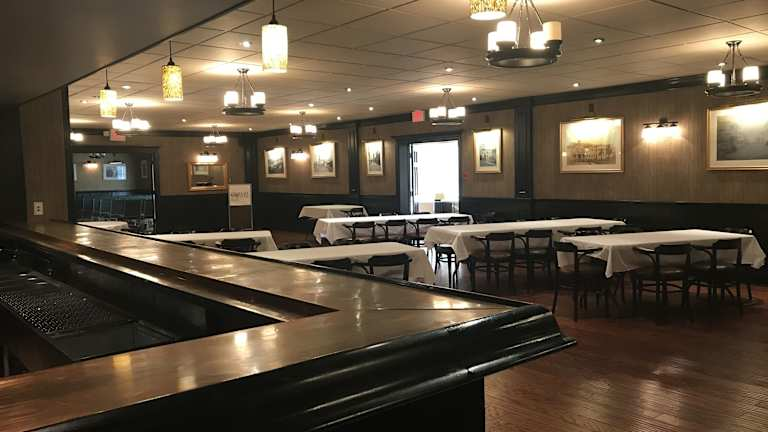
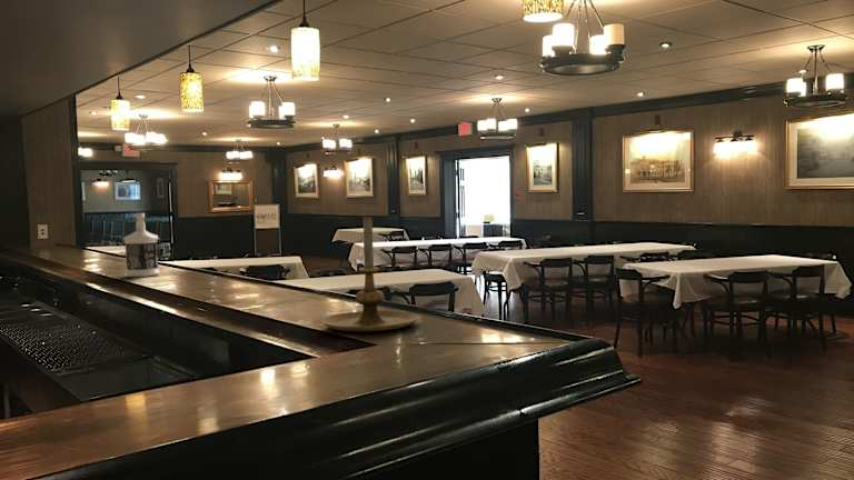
+ bottle (141, 243)
+ candle holder (368, 270)
